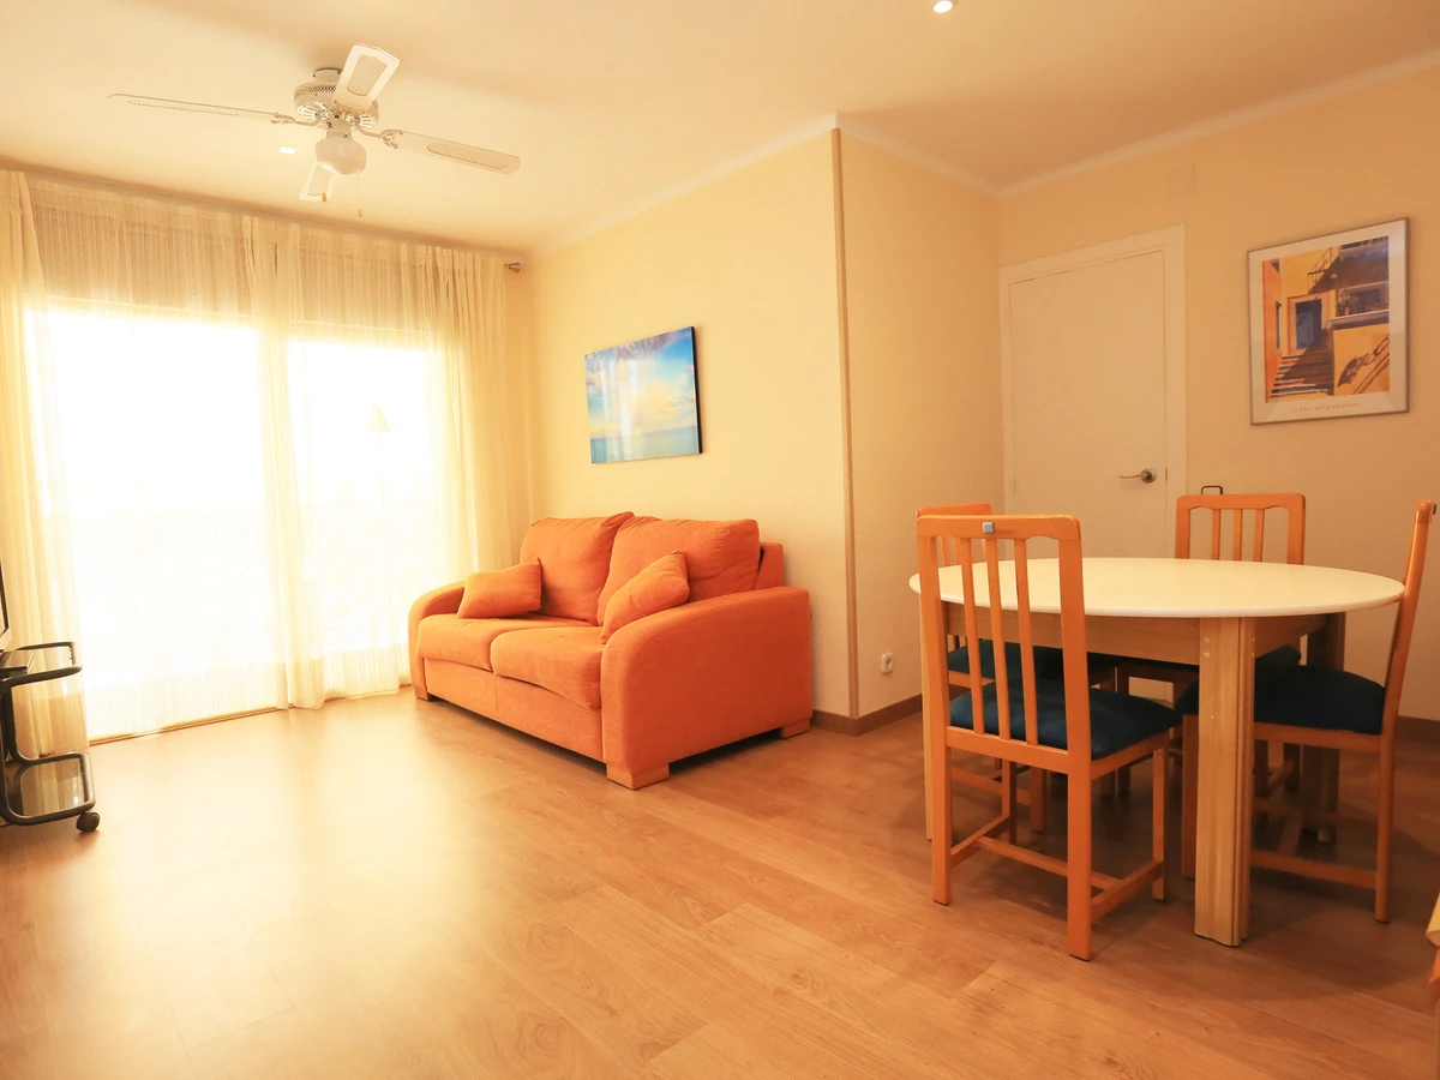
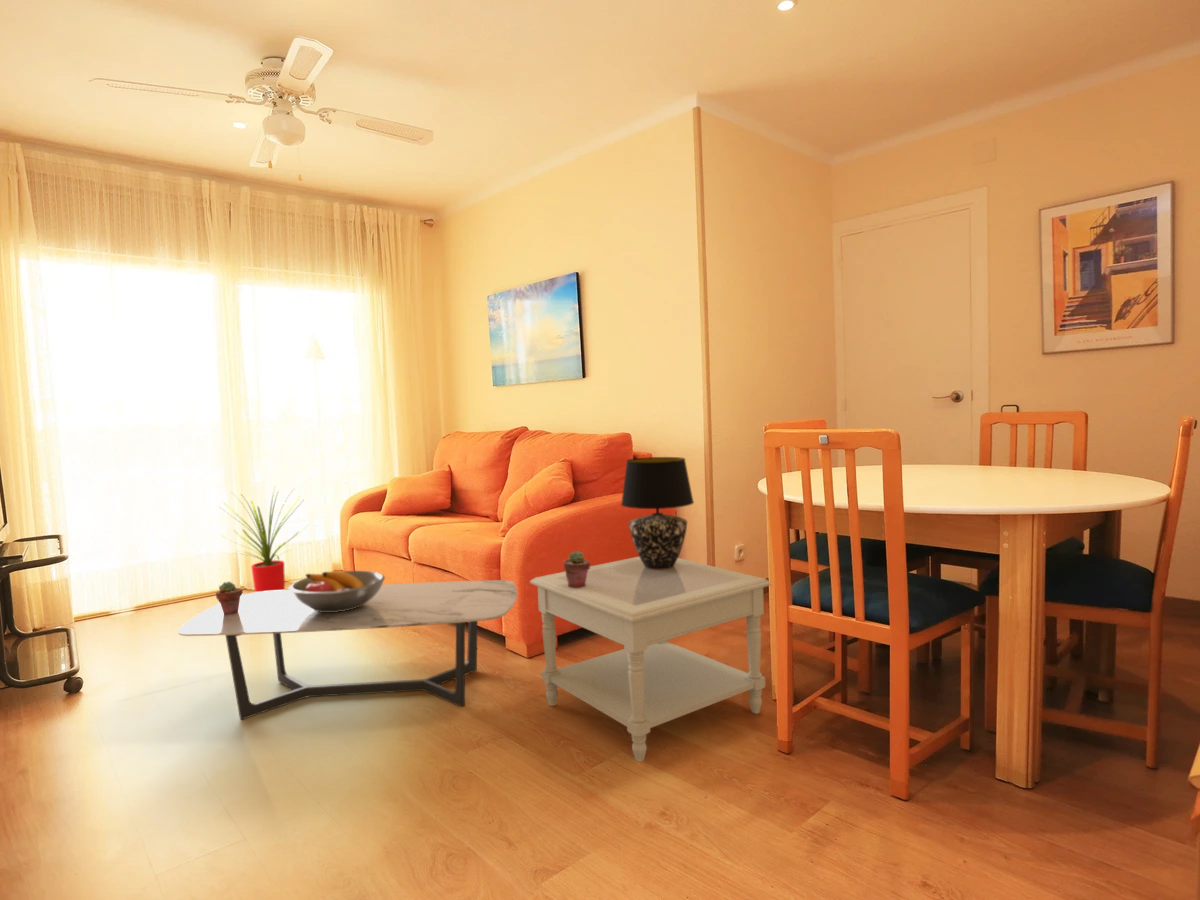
+ coffee table (363, 628)
+ potted succulent (229, 596)
+ side table (649, 643)
+ house plant (266, 542)
+ fruit bowl (338, 590)
+ potted succulent (576, 567)
+ table lamp (657, 512)
